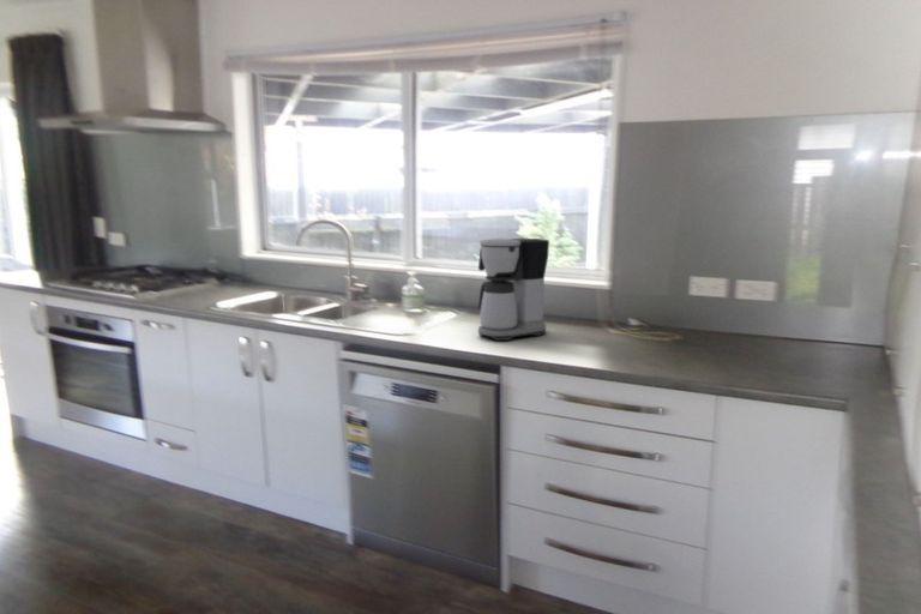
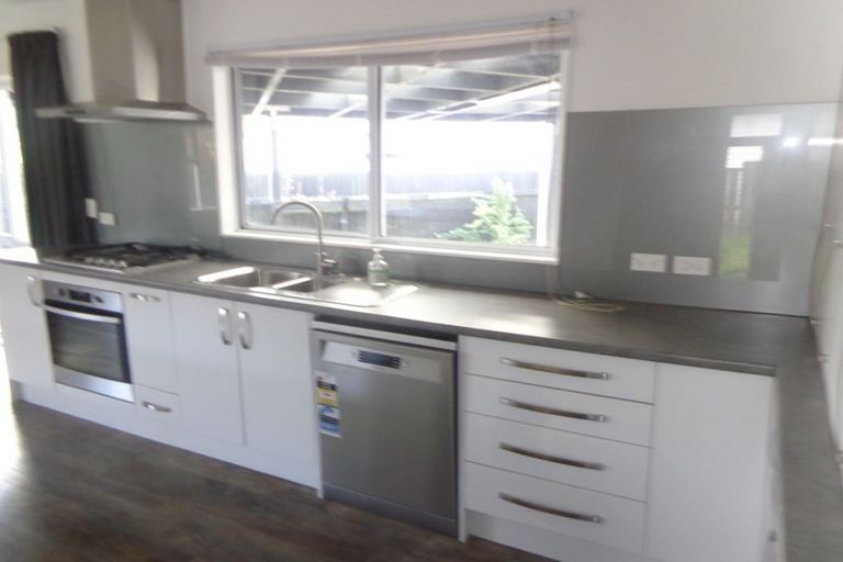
- coffee maker (510, 285)
